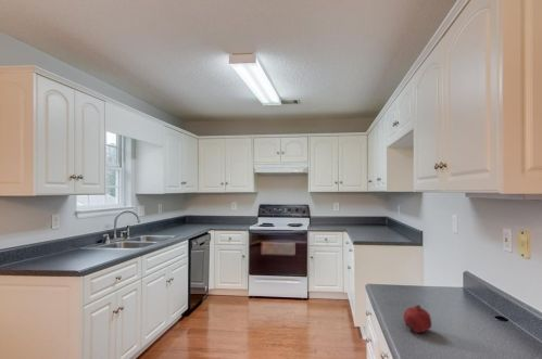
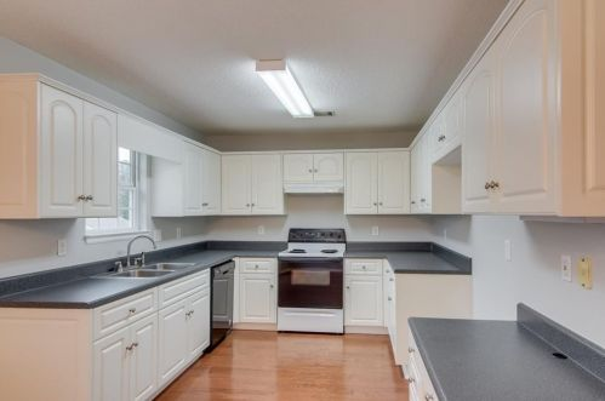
- fruit (417, 317)
